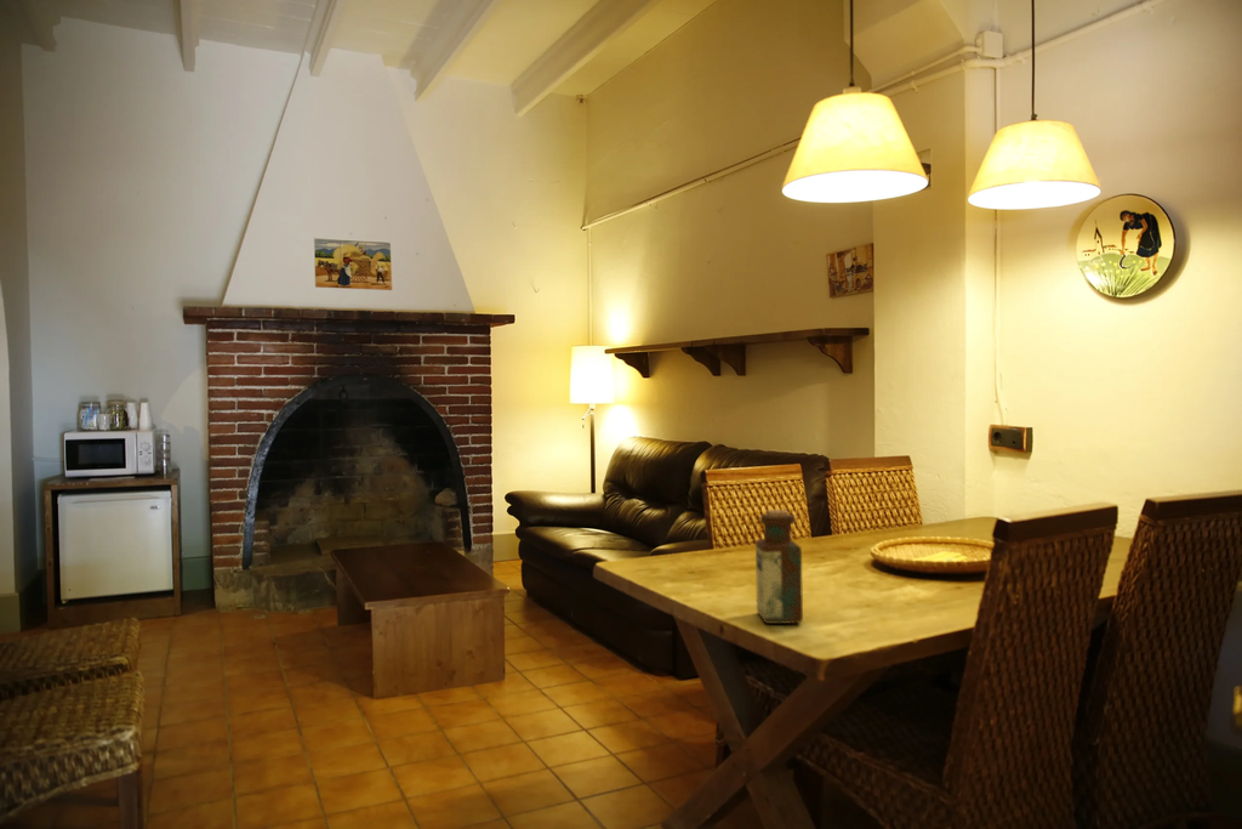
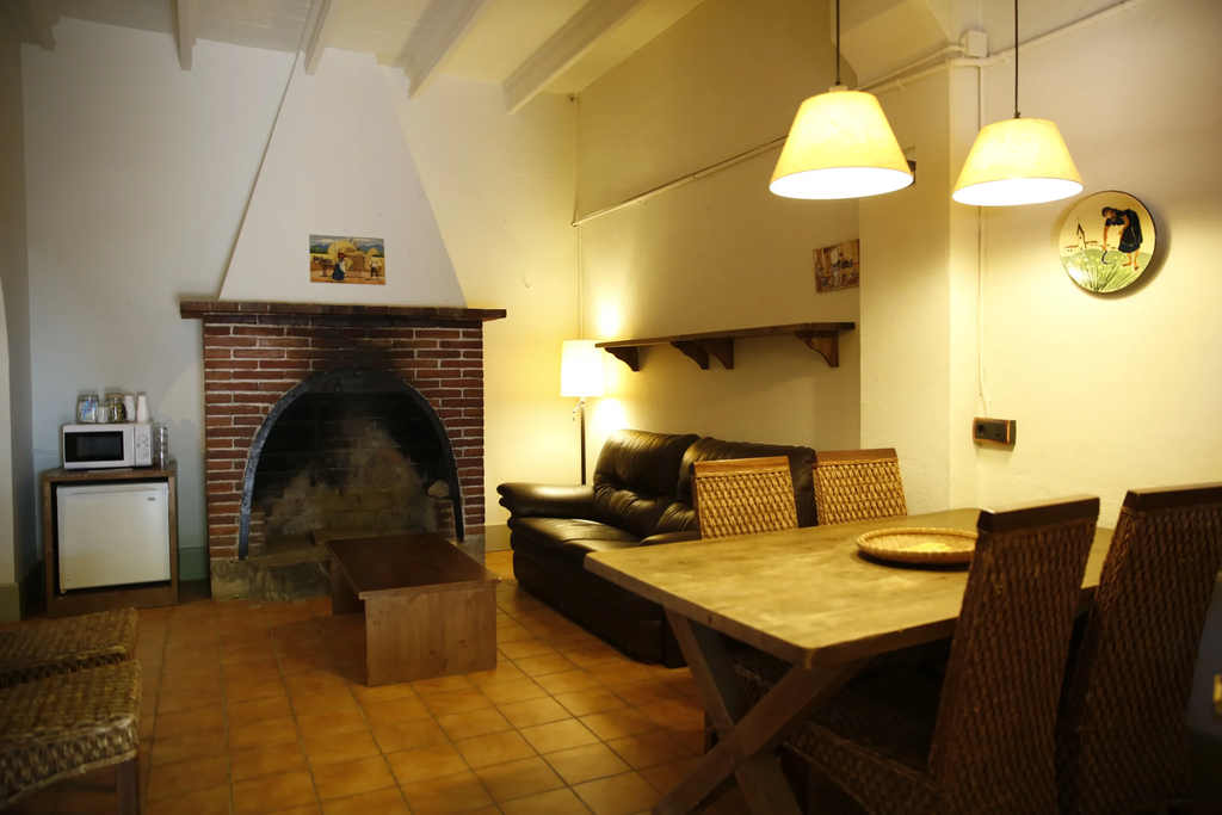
- bottle (777, 564)
